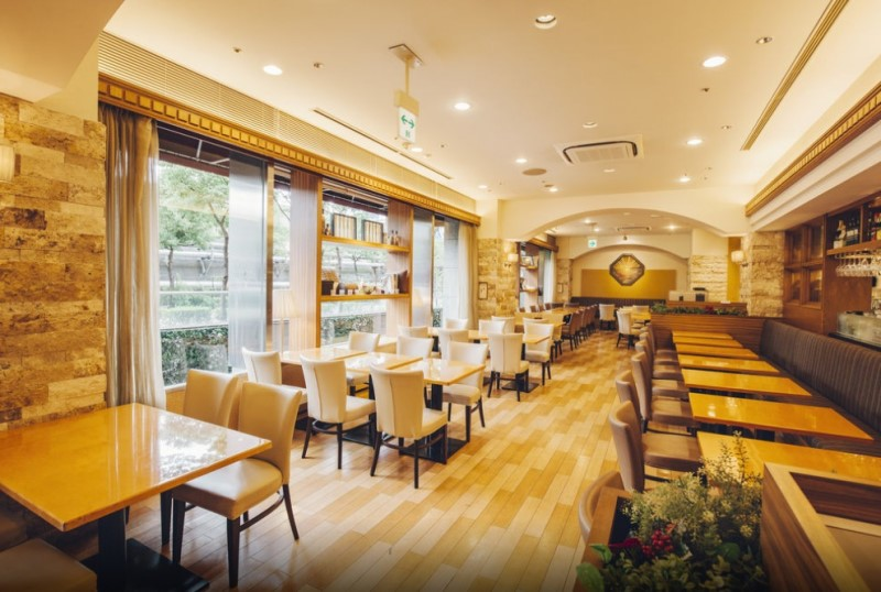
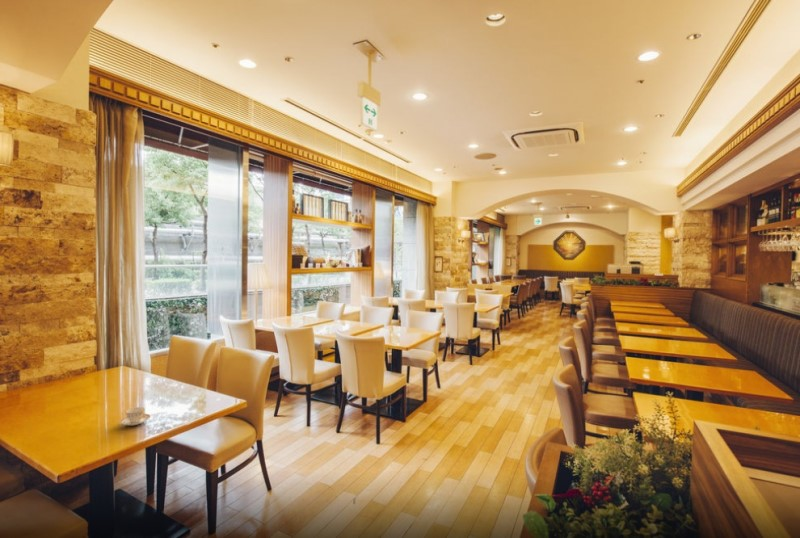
+ teacup (135, 416)
